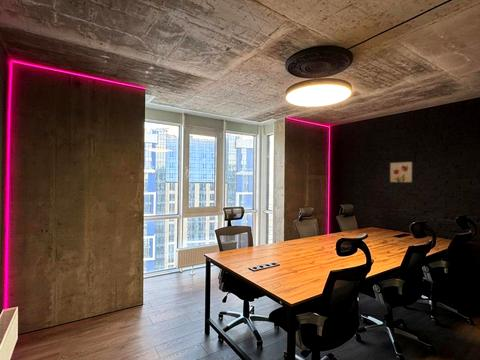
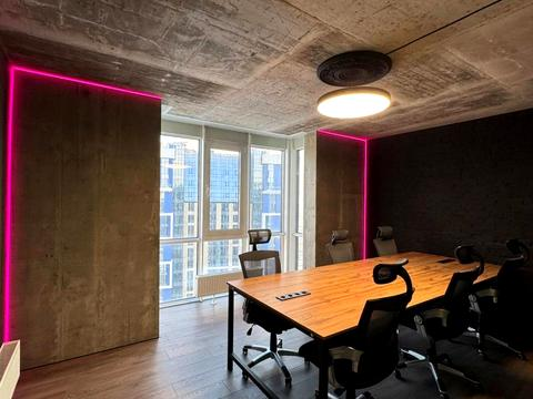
- wall art (400, 172)
